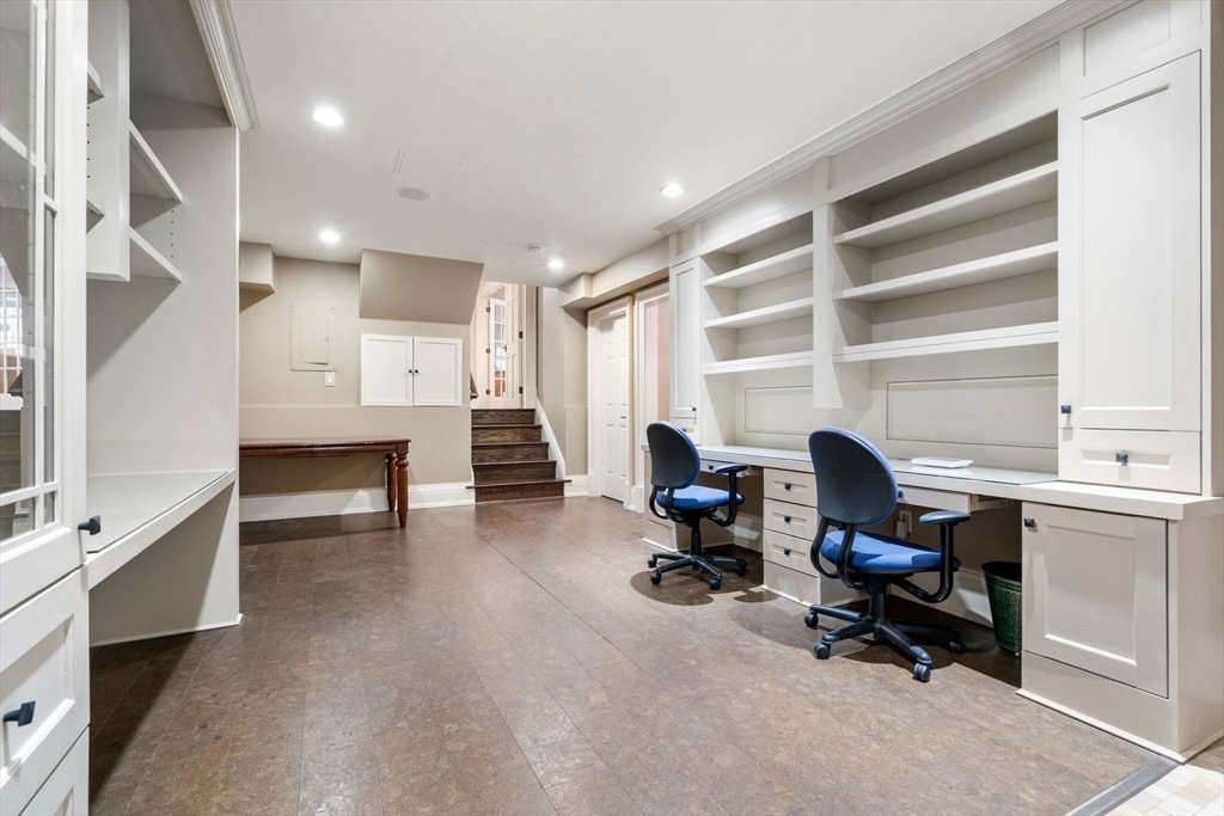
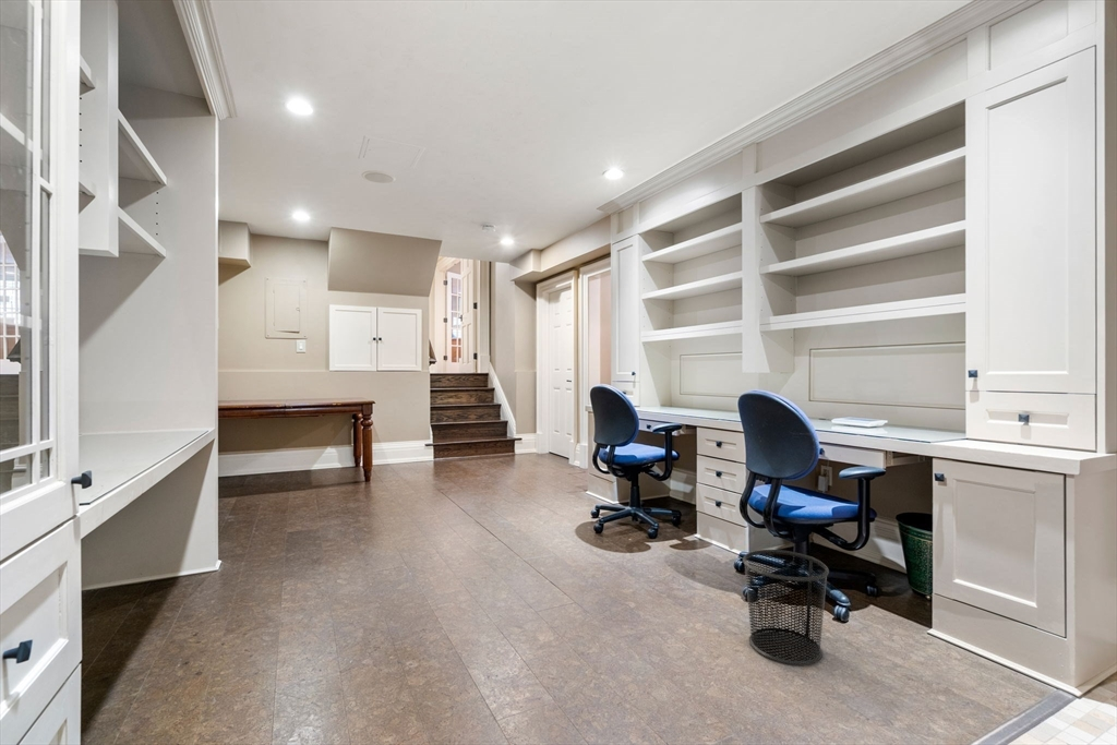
+ waste bin (784, 604)
